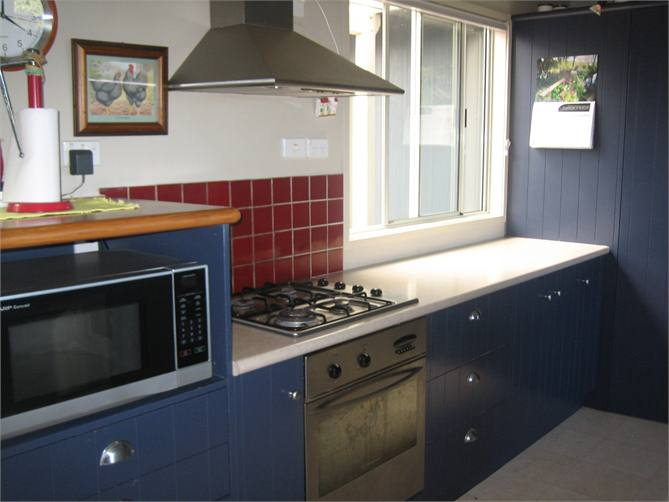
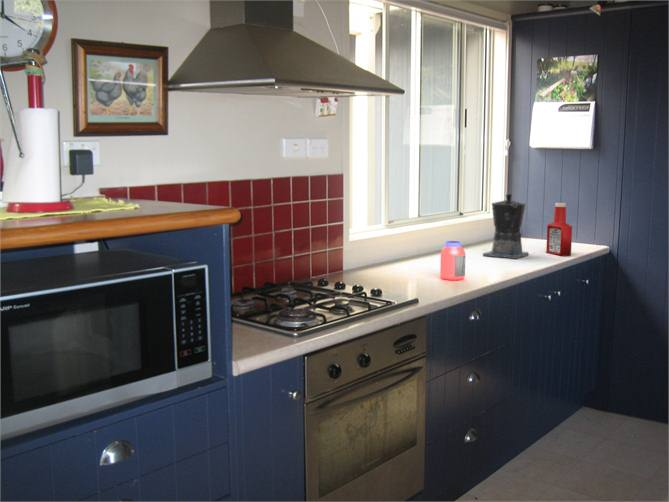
+ coffee maker (507, 224)
+ jar (452, 260)
+ soap bottle (559, 228)
